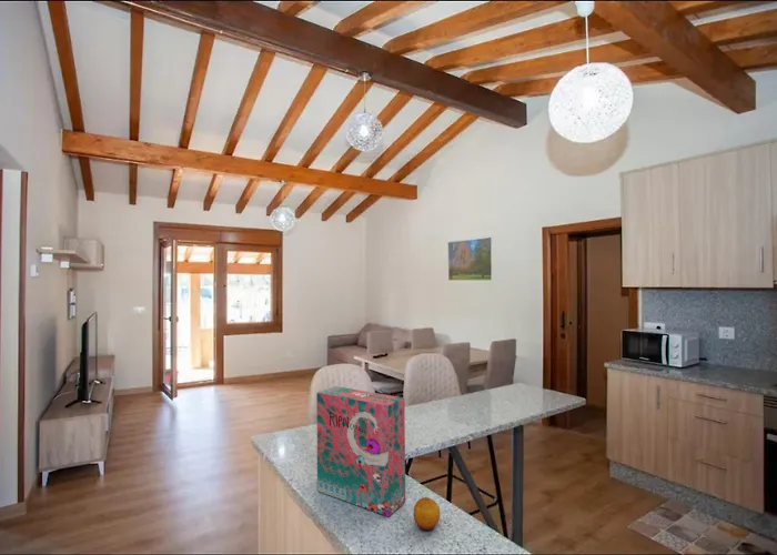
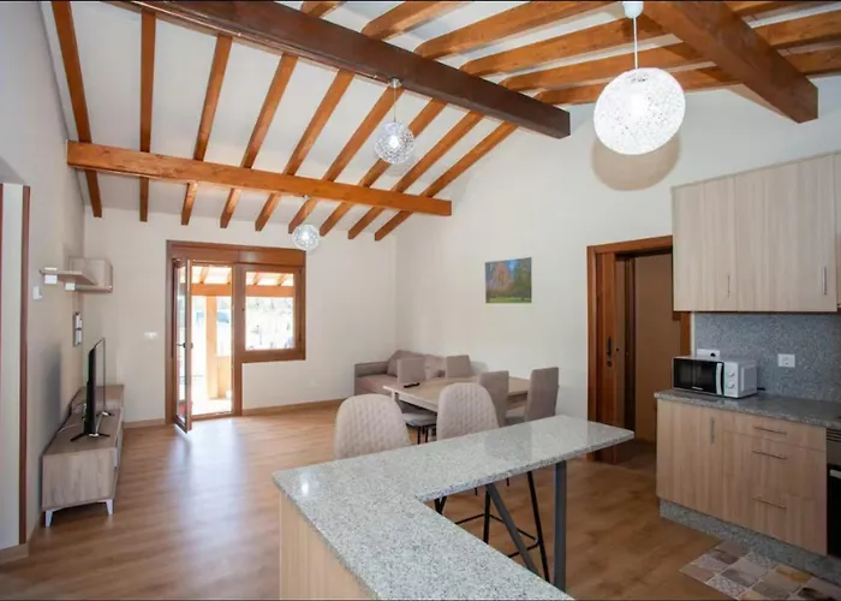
- fruit (426, 513)
- cereal box (360, 445)
